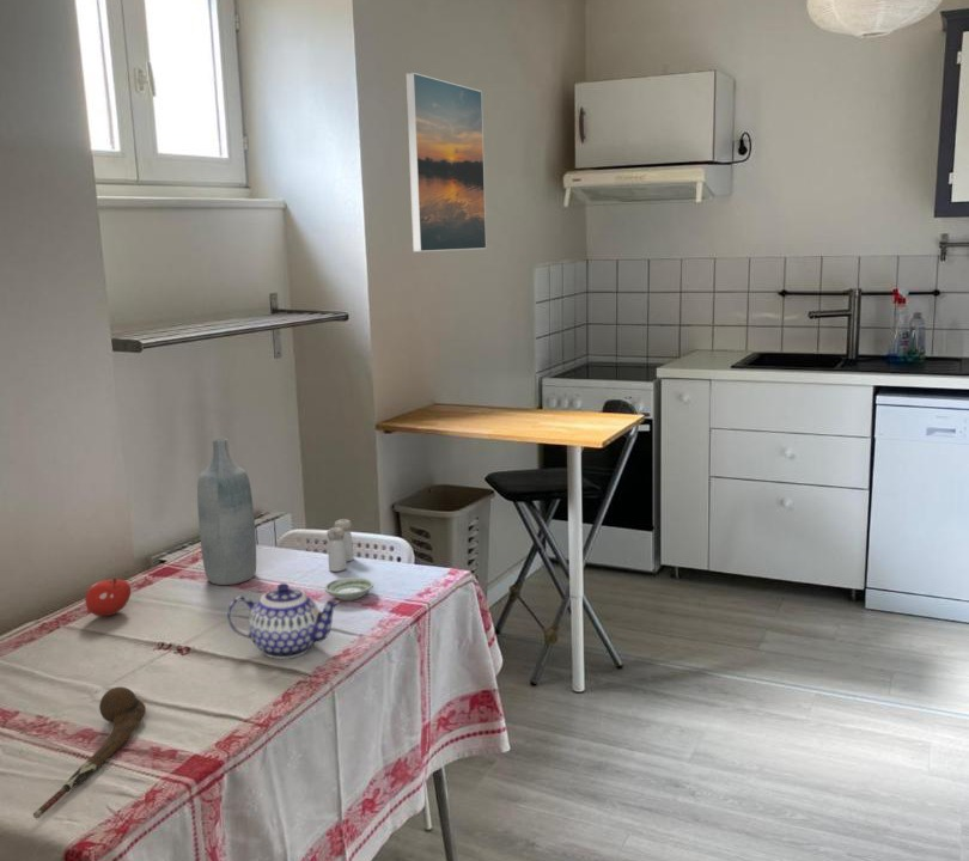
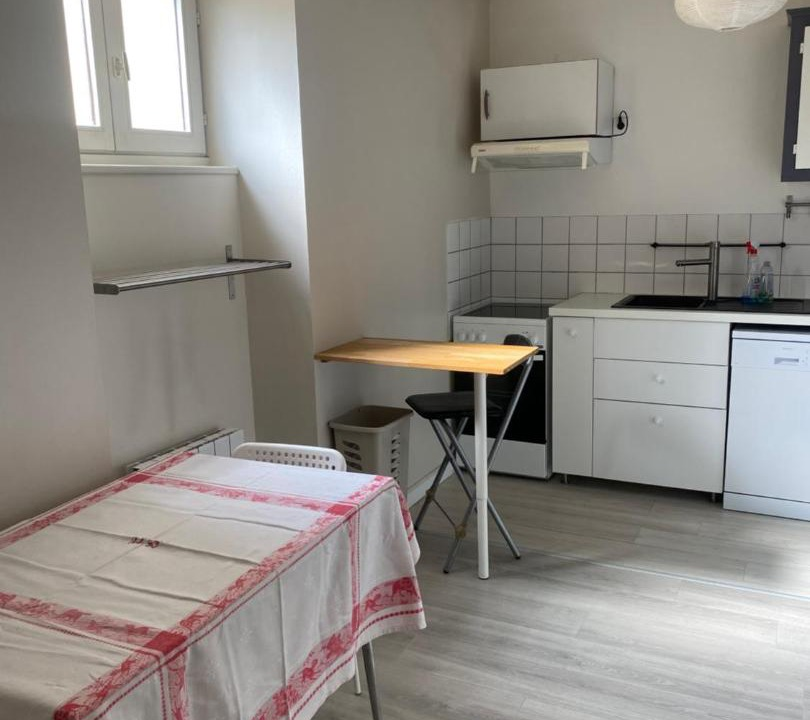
- saucer (349, 590)
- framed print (449, 167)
- fruit (108, 596)
- salt and pepper shaker (340, 543)
- teapot (284, 616)
- spoon (93, 755)
- bottle (225, 509)
